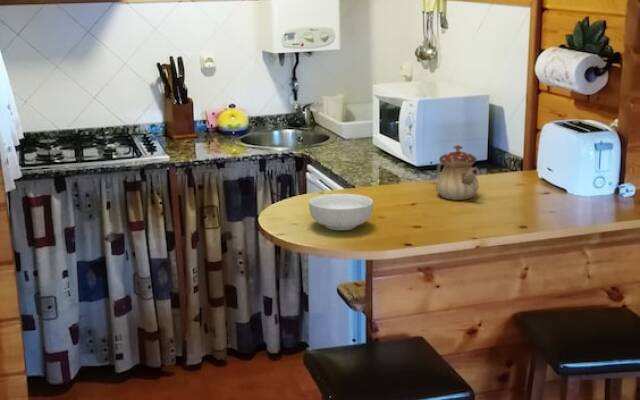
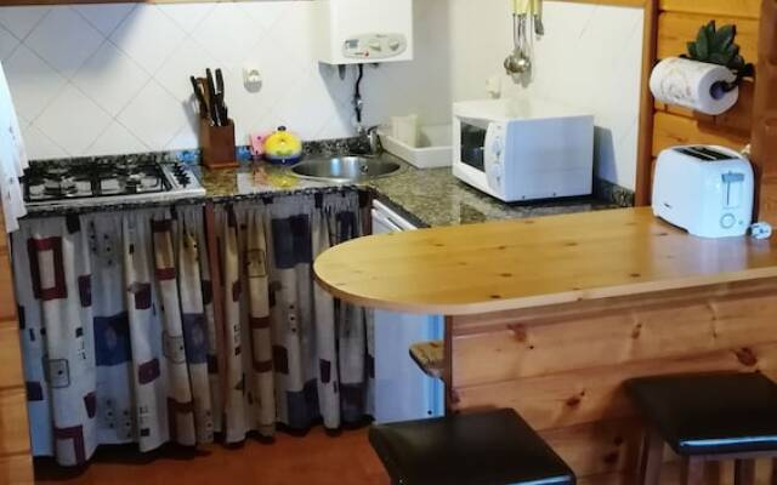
- teapot (455, 169)
- cereal bowl (341, 213)
